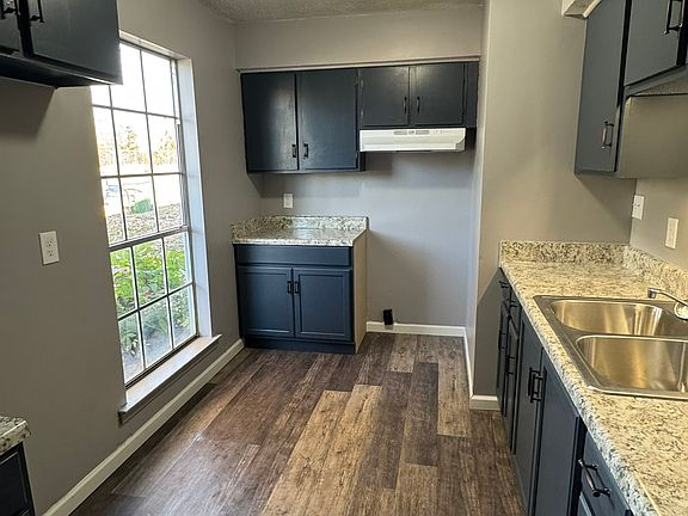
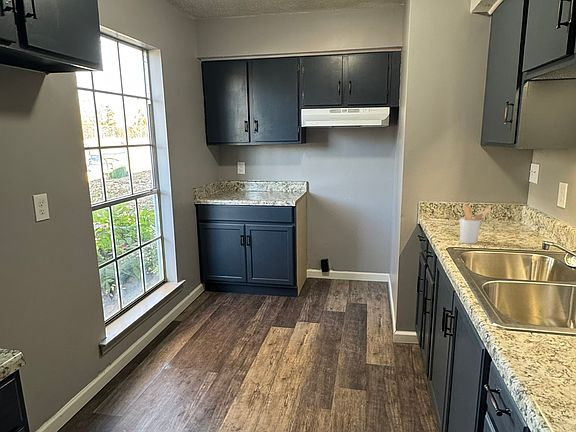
+ utensil holder (474, 224)
